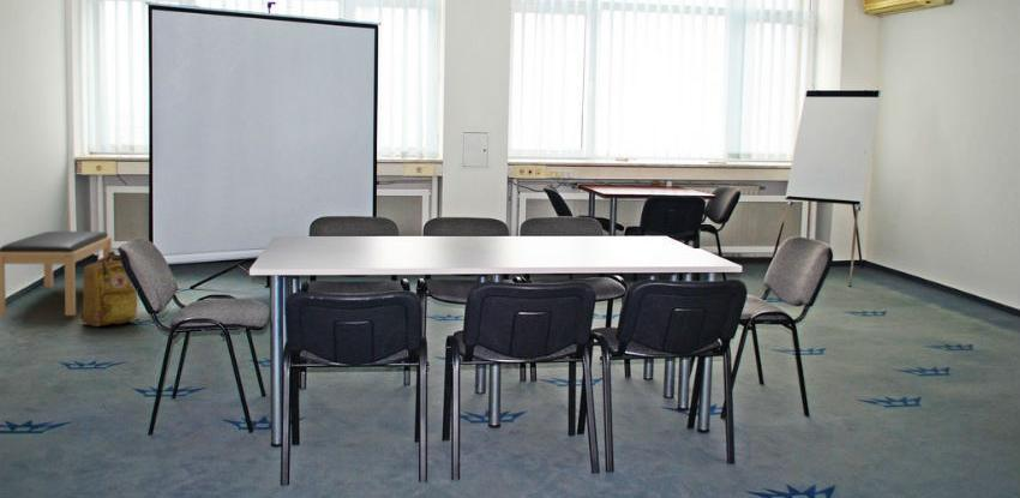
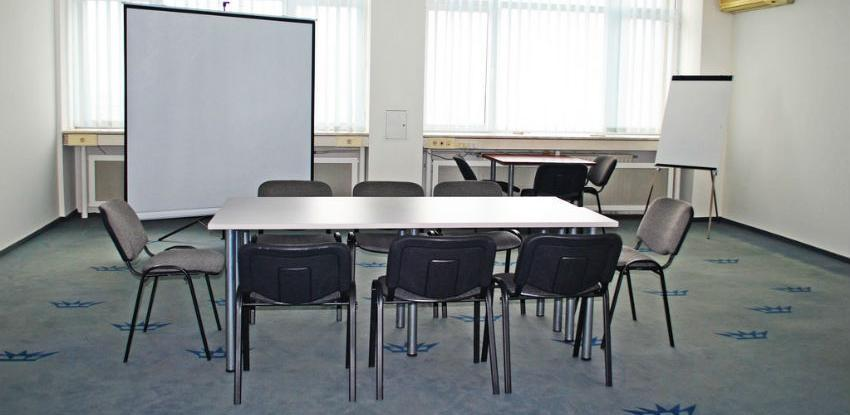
- backpack (110, 287)
- bench (58, 263)
